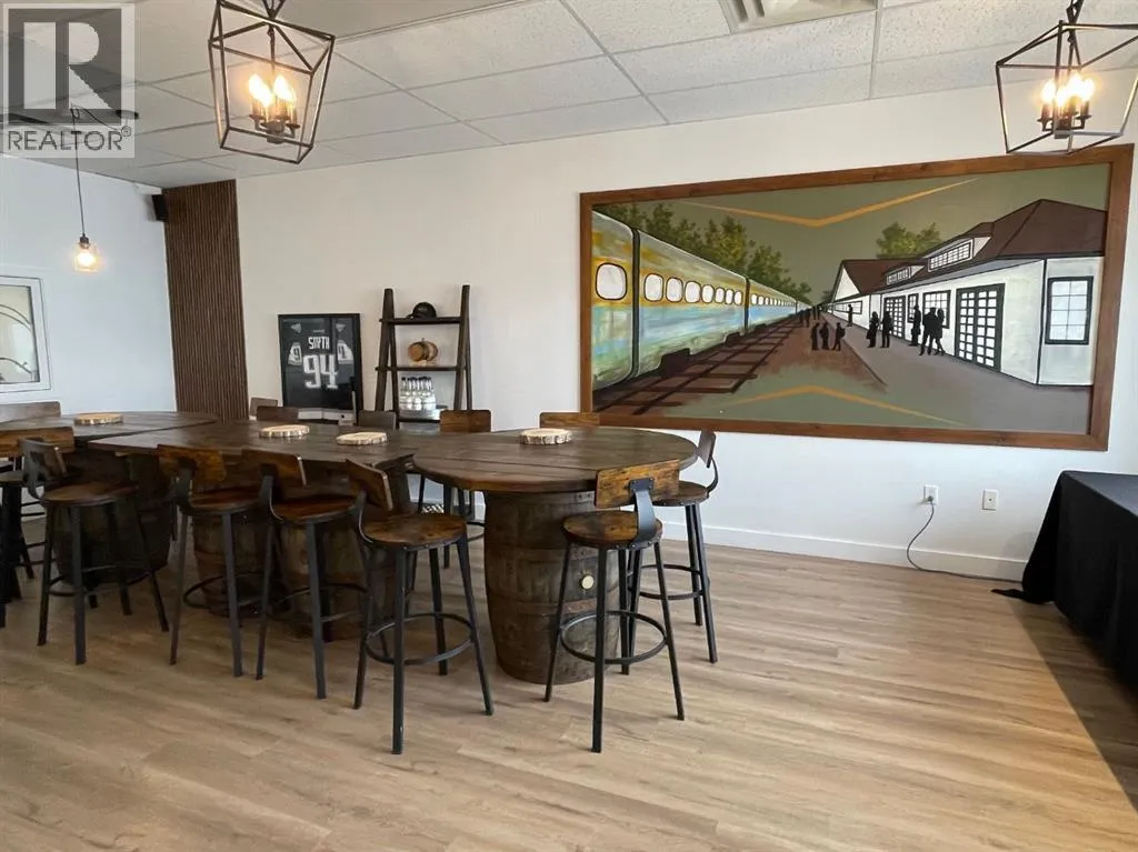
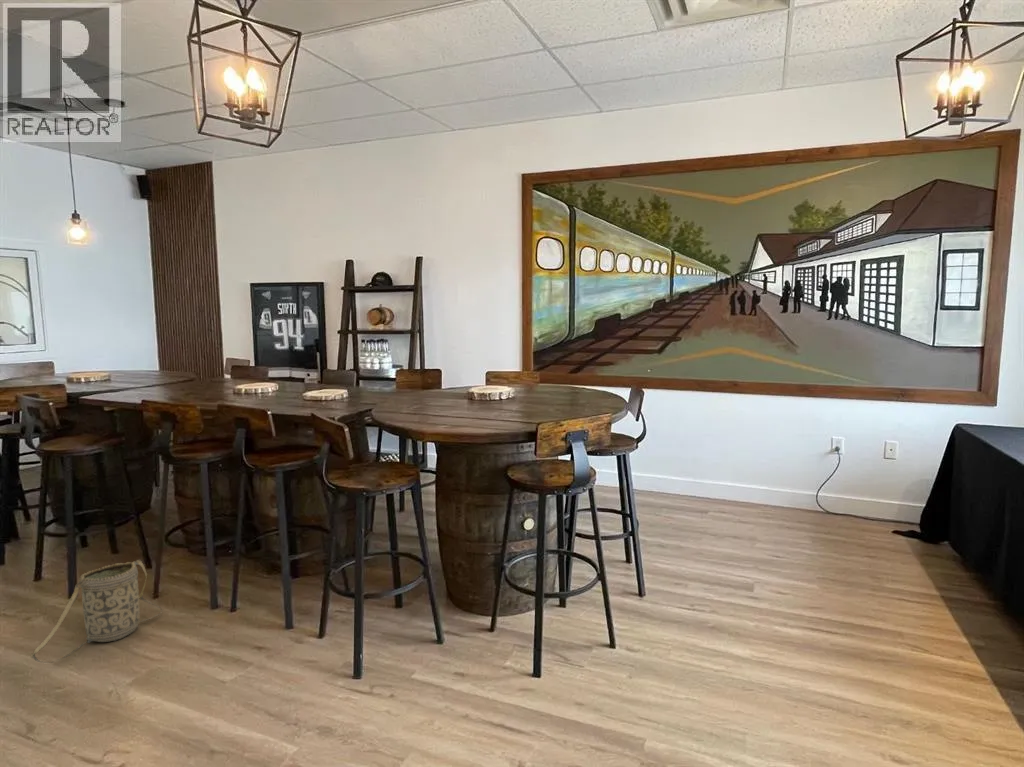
+ basket (100, 605)
